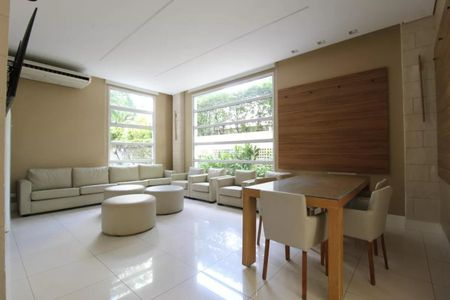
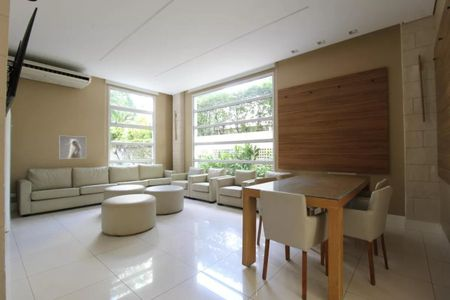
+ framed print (73, 147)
